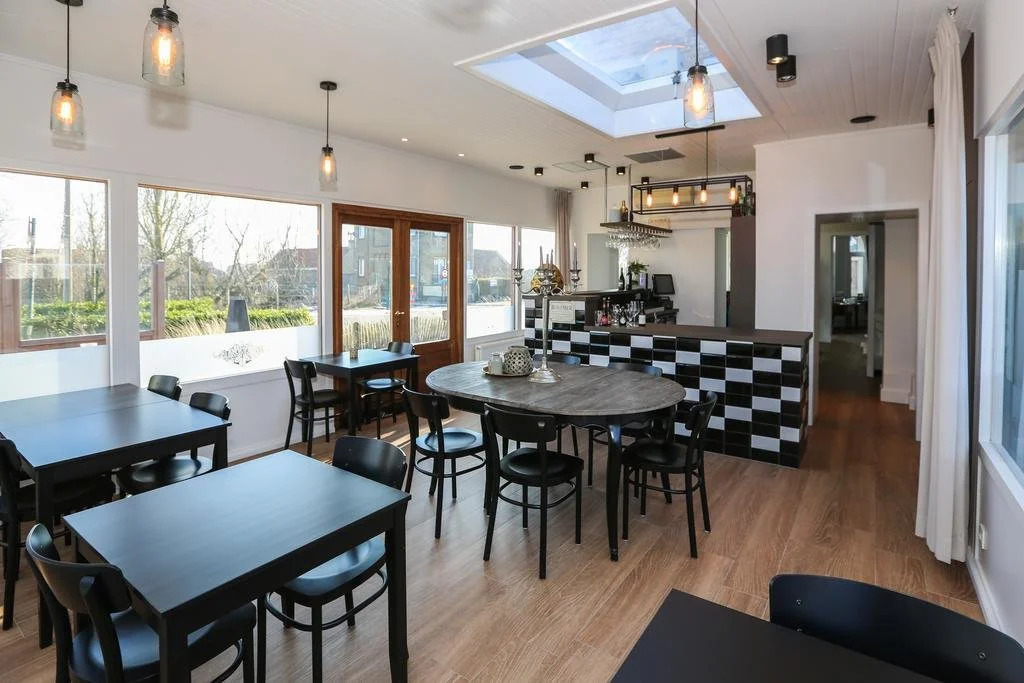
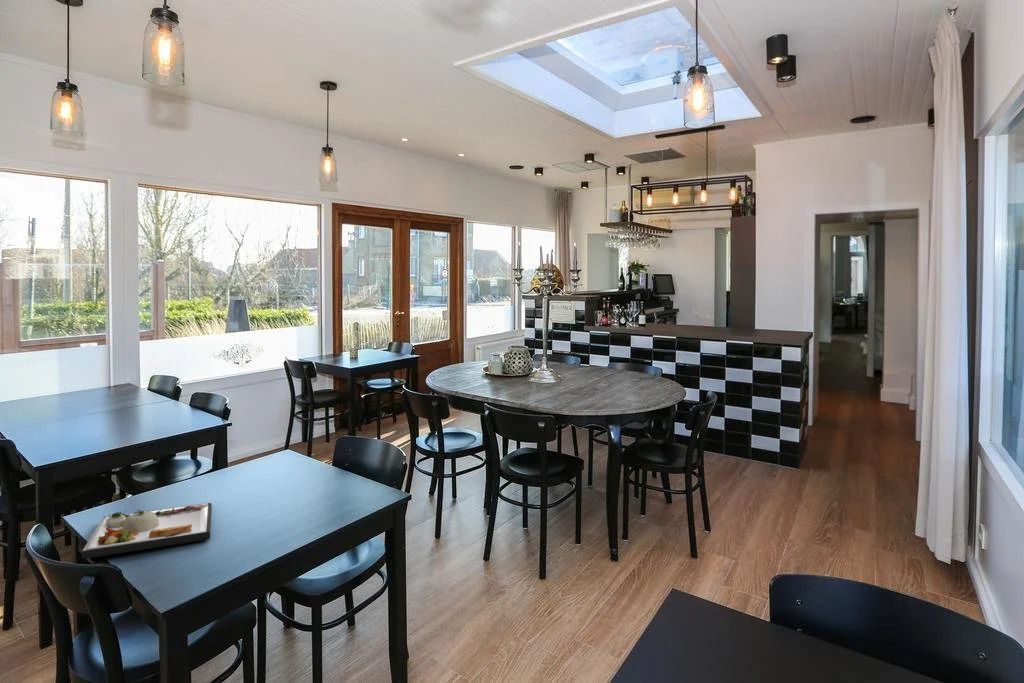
+ dinner plate (154, 519)
